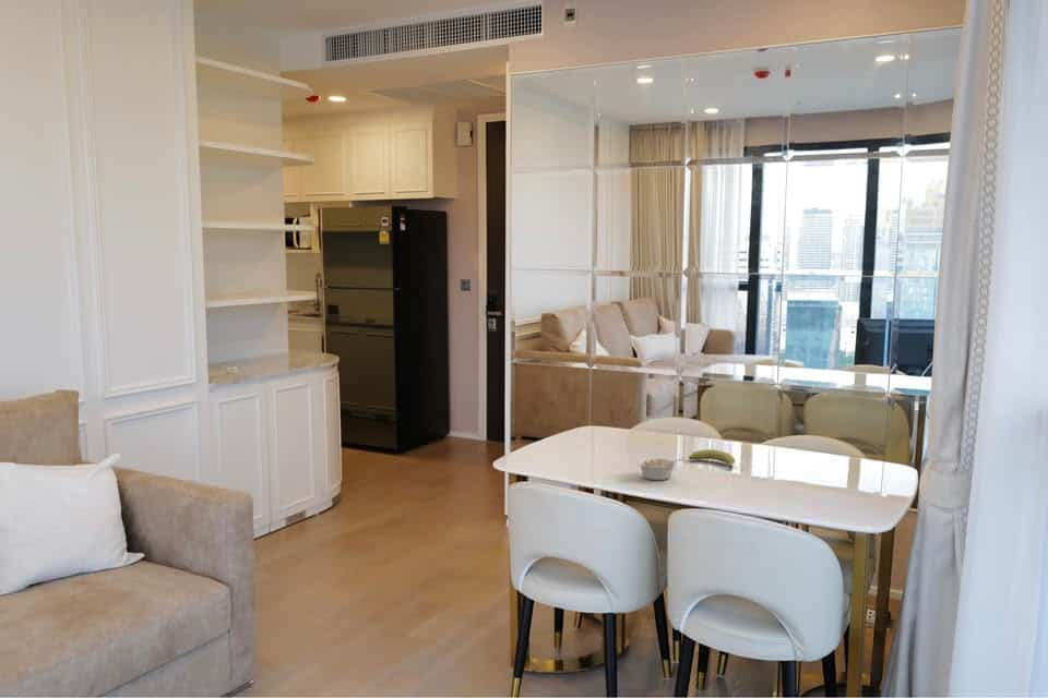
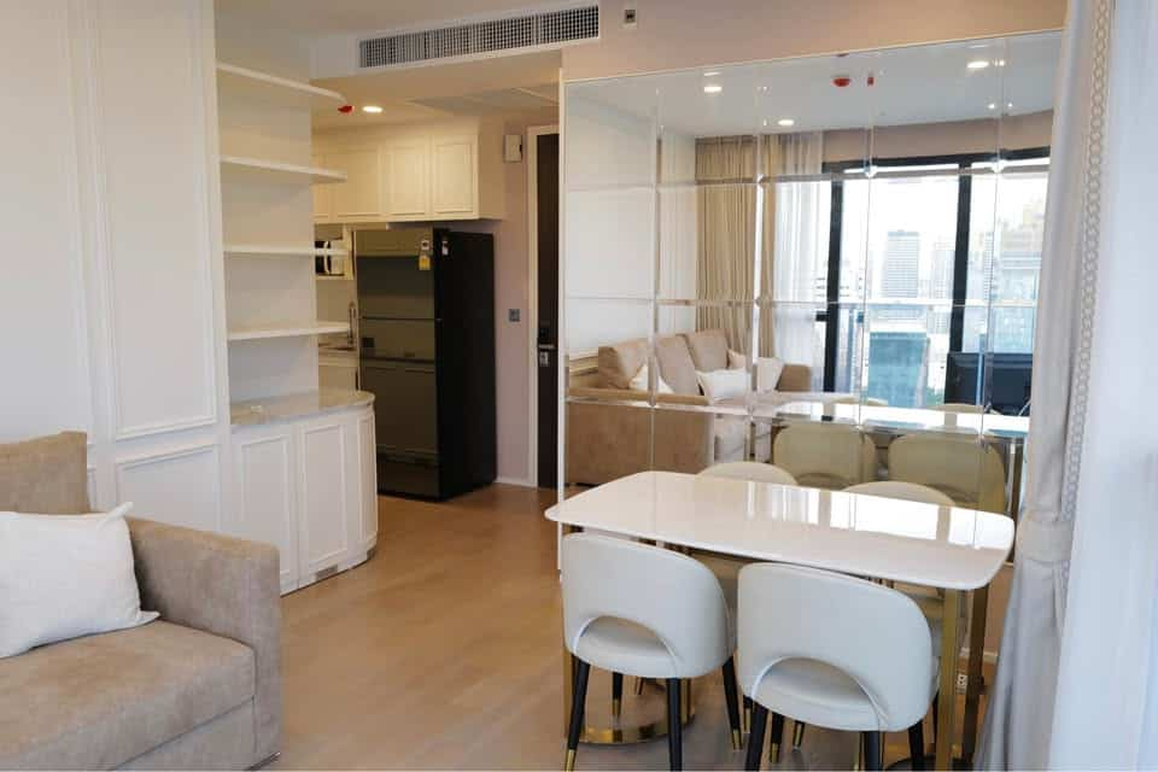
- fruit (715, 457)
- legume (657, 467)
